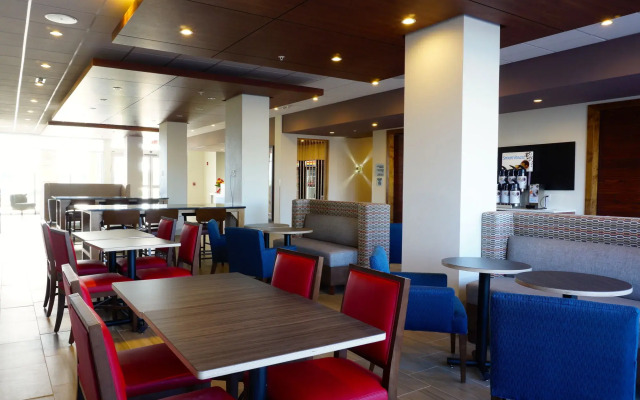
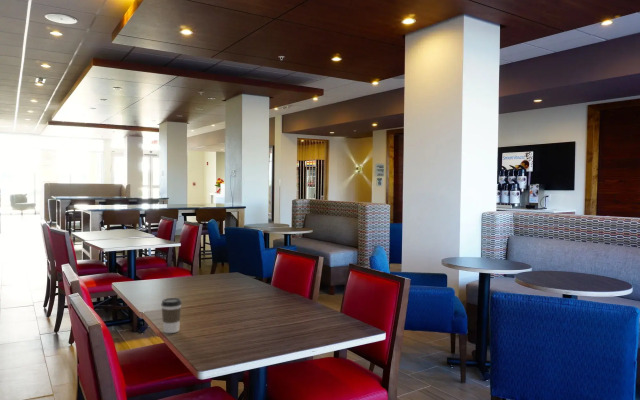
+ coffee cup (171, 315)
